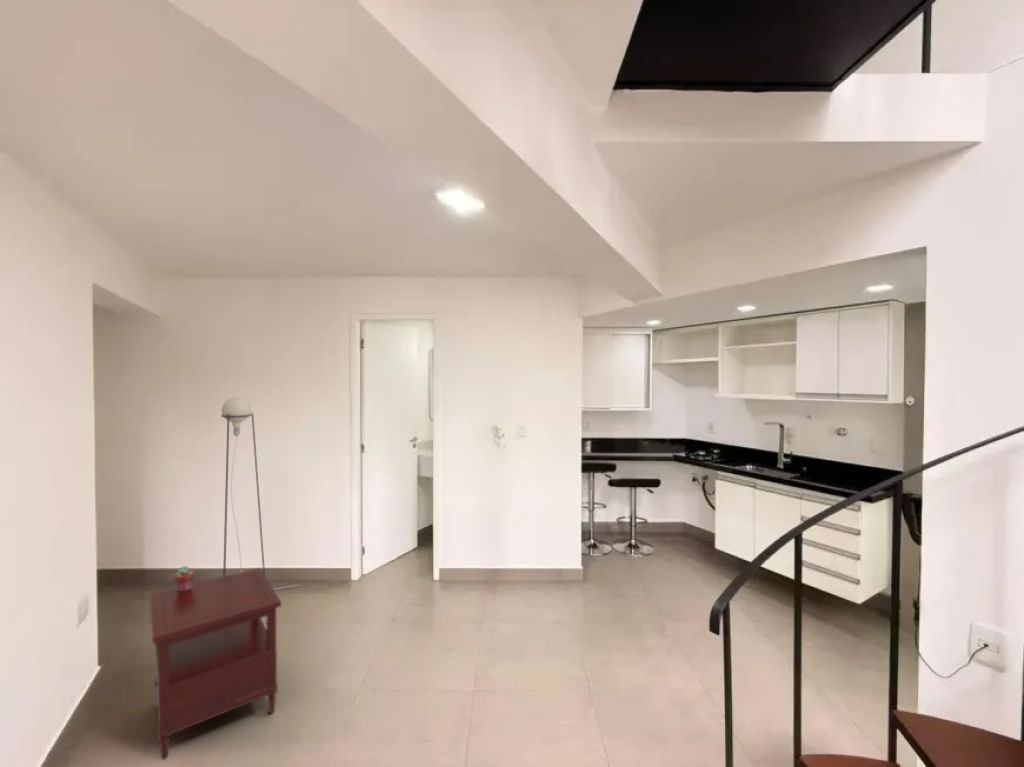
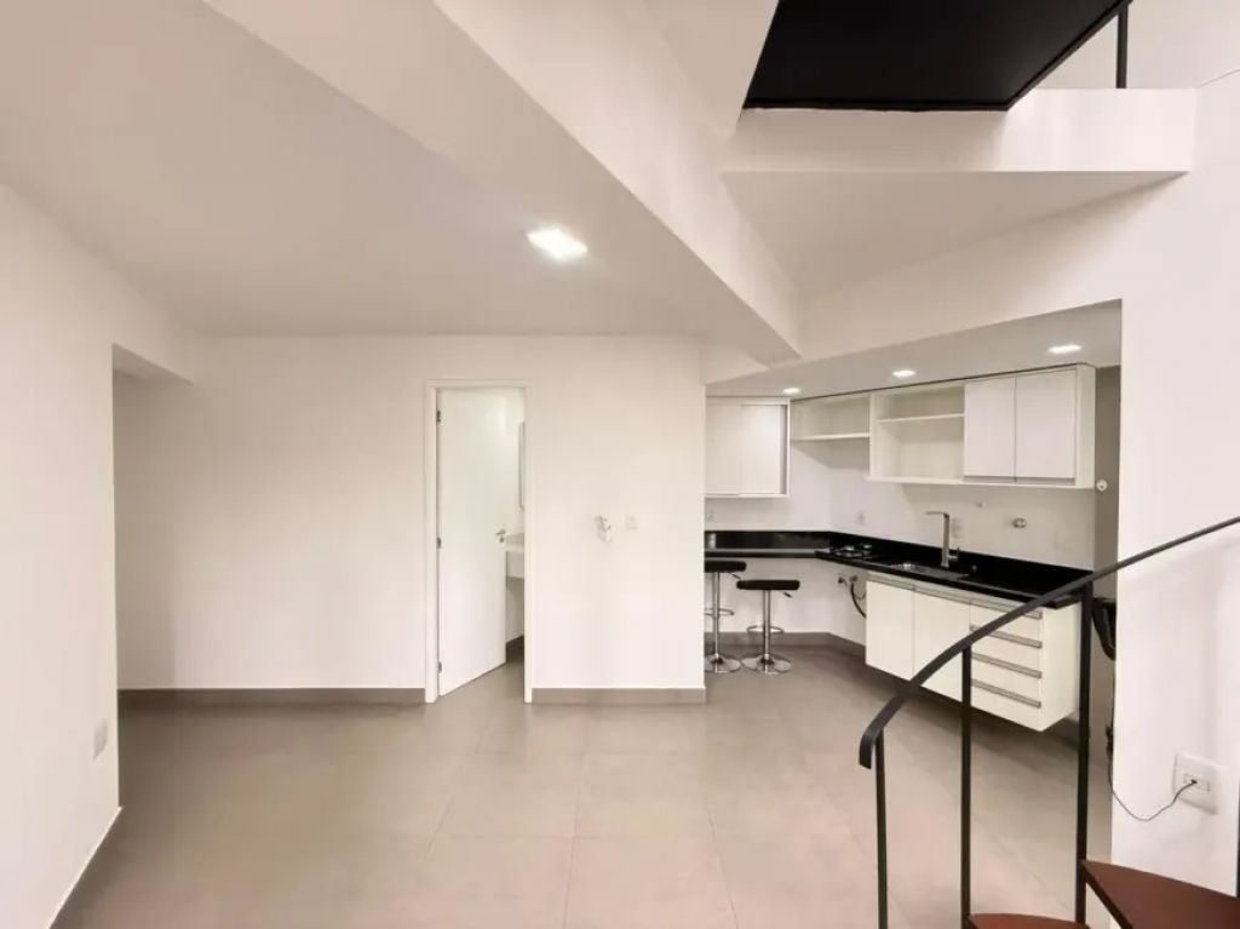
- floor lamp (258, 502)
- potted succulent (184, 577)
- side table (215, 652)
